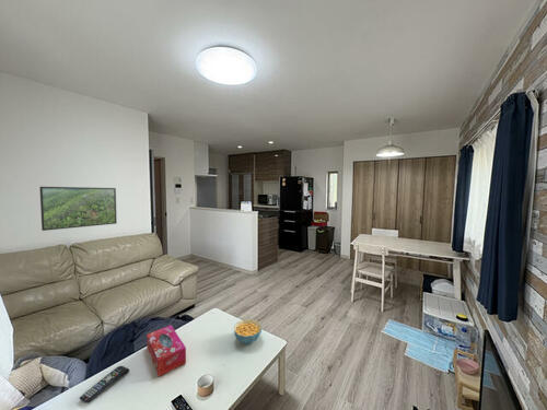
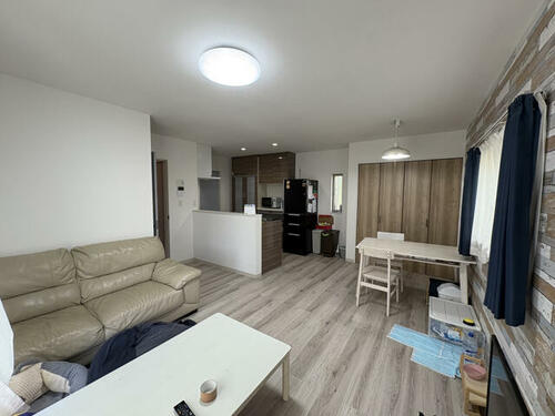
- cereal bowl (247, 333)
- tissue box (165, 348)
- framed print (82, 207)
- remote control (106, 382)
